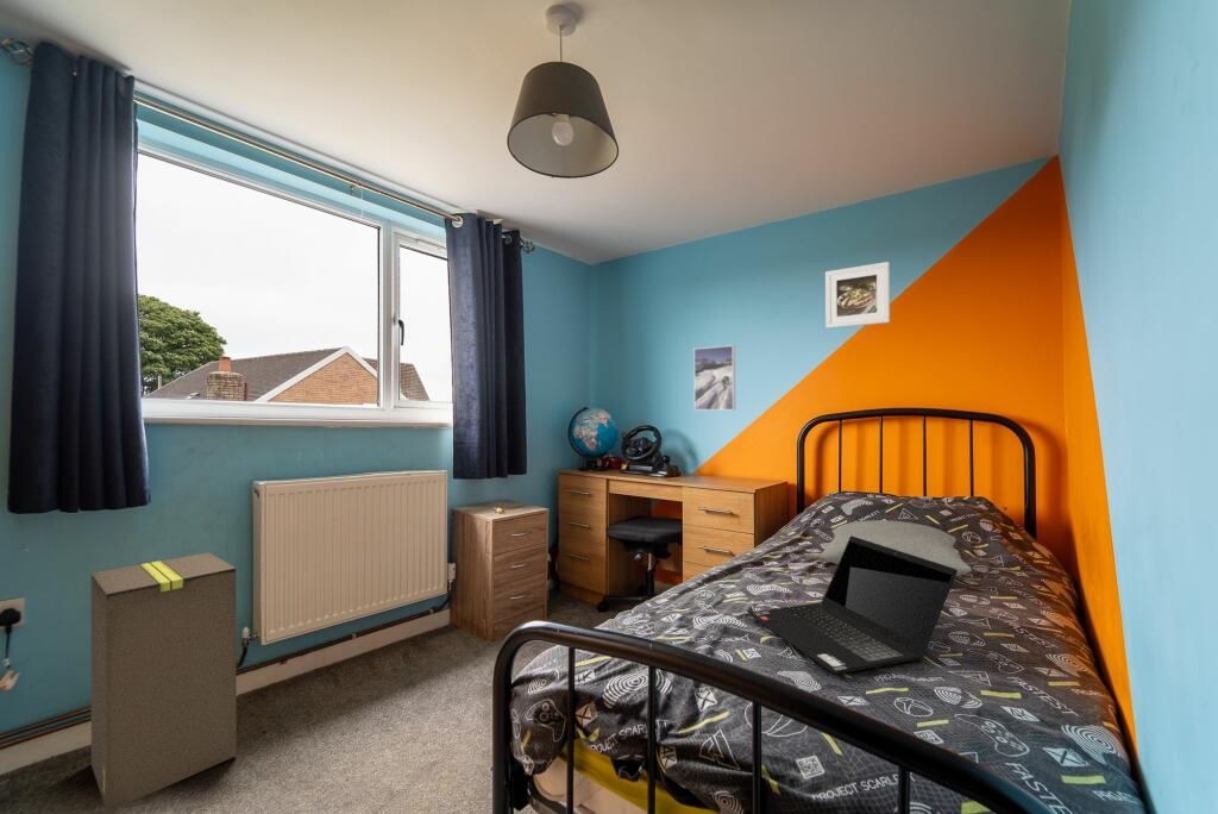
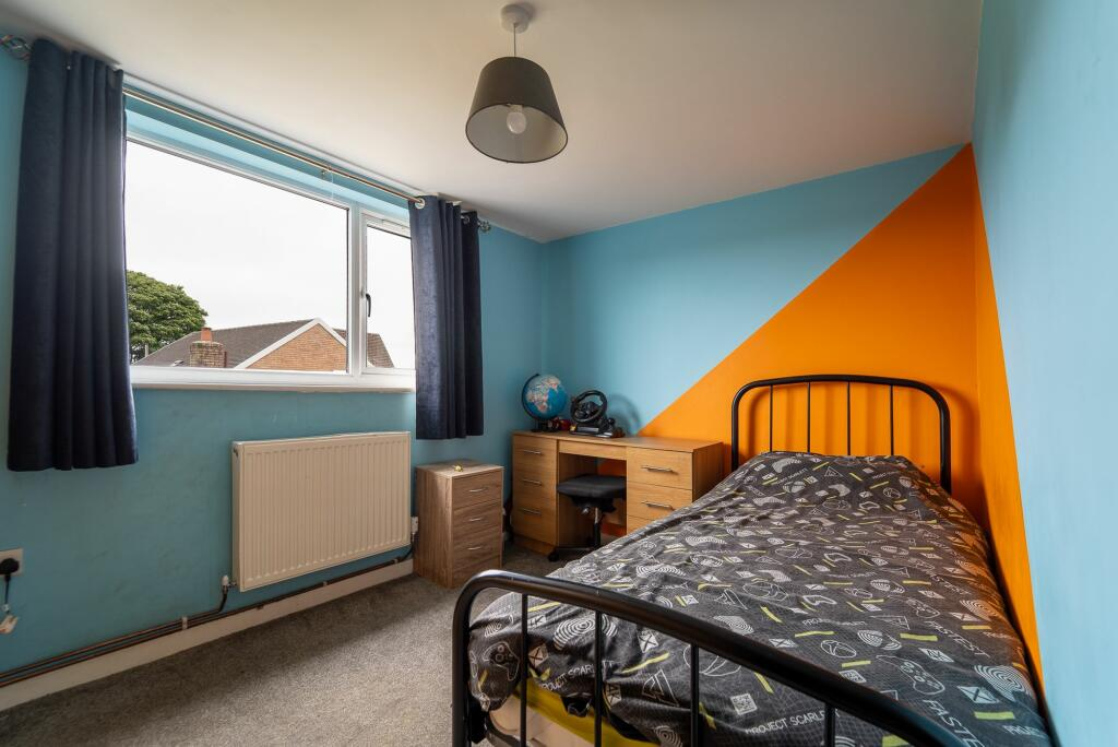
- laptop computer (843, 595)
- cardboard box (164, 665)
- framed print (714, 378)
- pillow (891, 546)
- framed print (856, 296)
